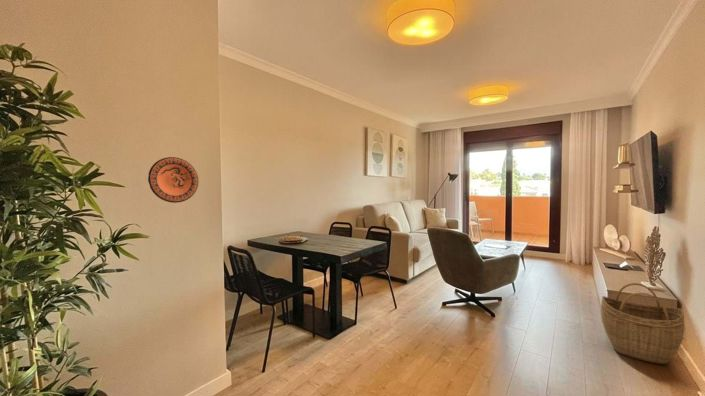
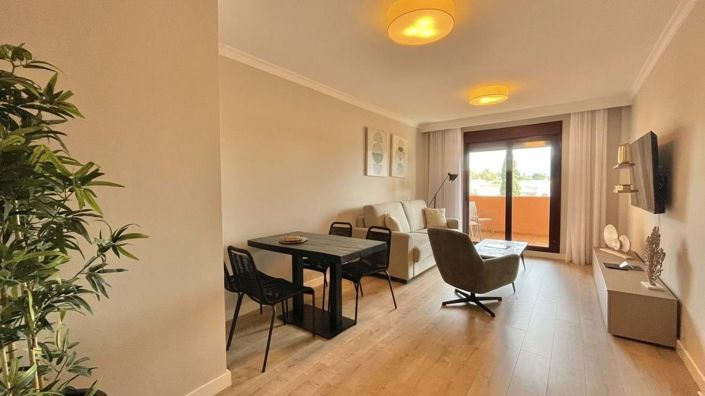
- decorative plate (174, 179)
- woven basket (639, 320)
